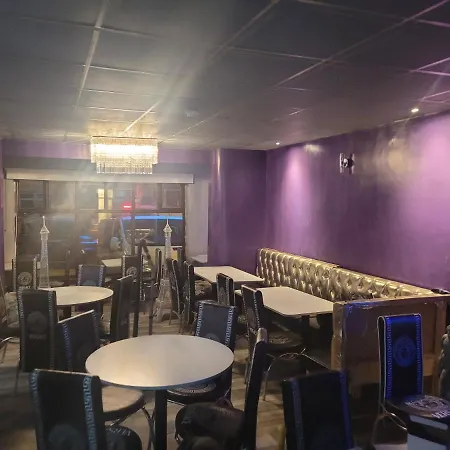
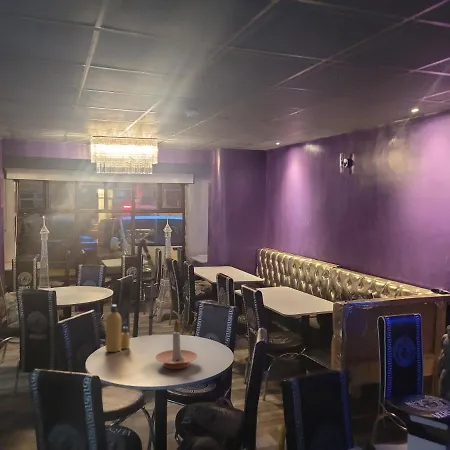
+ candle holder (176, 341)
+ bottle (117, 327)
